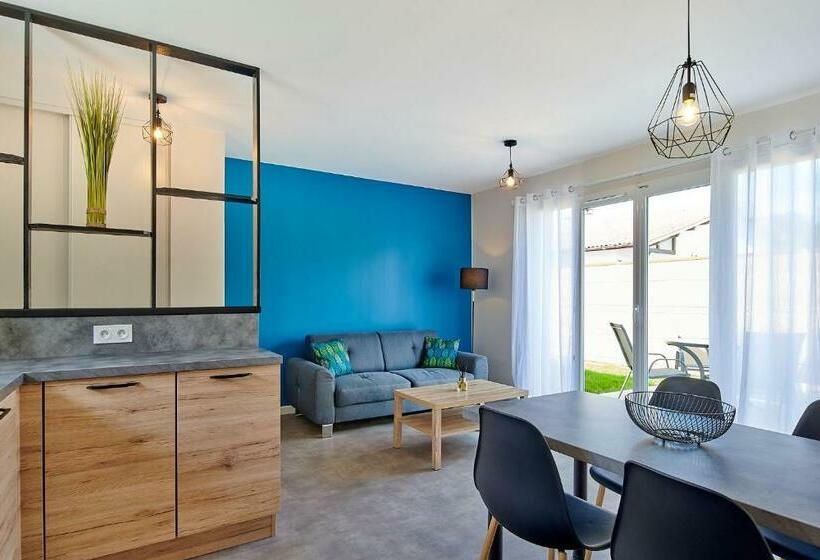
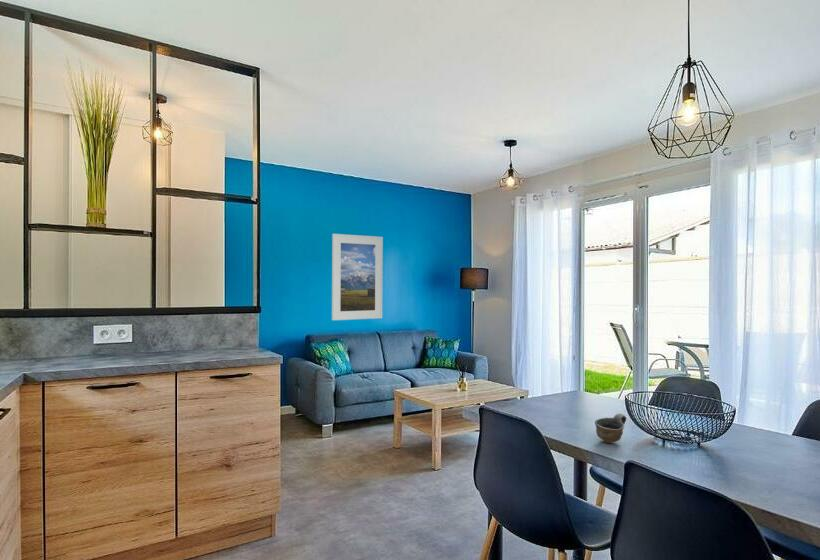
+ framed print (358, 277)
+ cup (611, 428)
